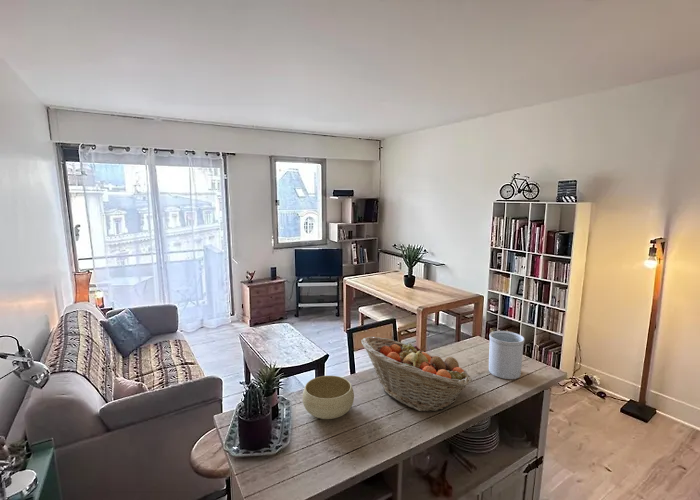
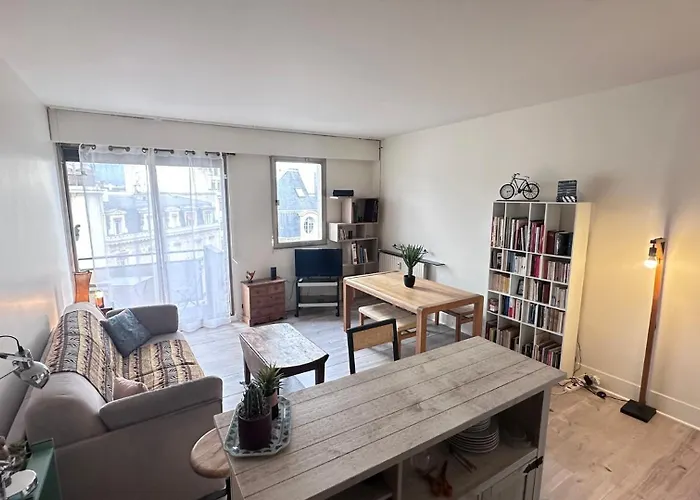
- bowl (328, 398)
- fruit basket (413, 366)
- utensil holder (505, 354)
